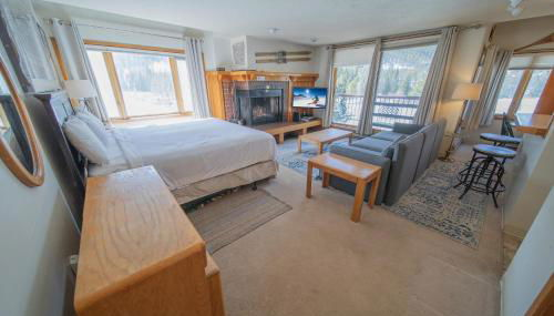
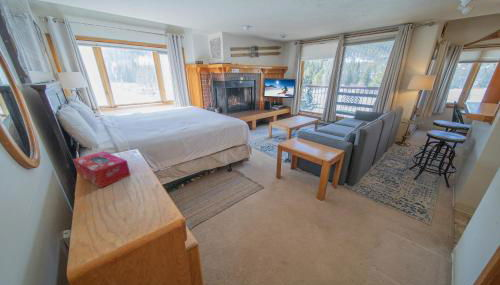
+ tissue box (102, 167)
